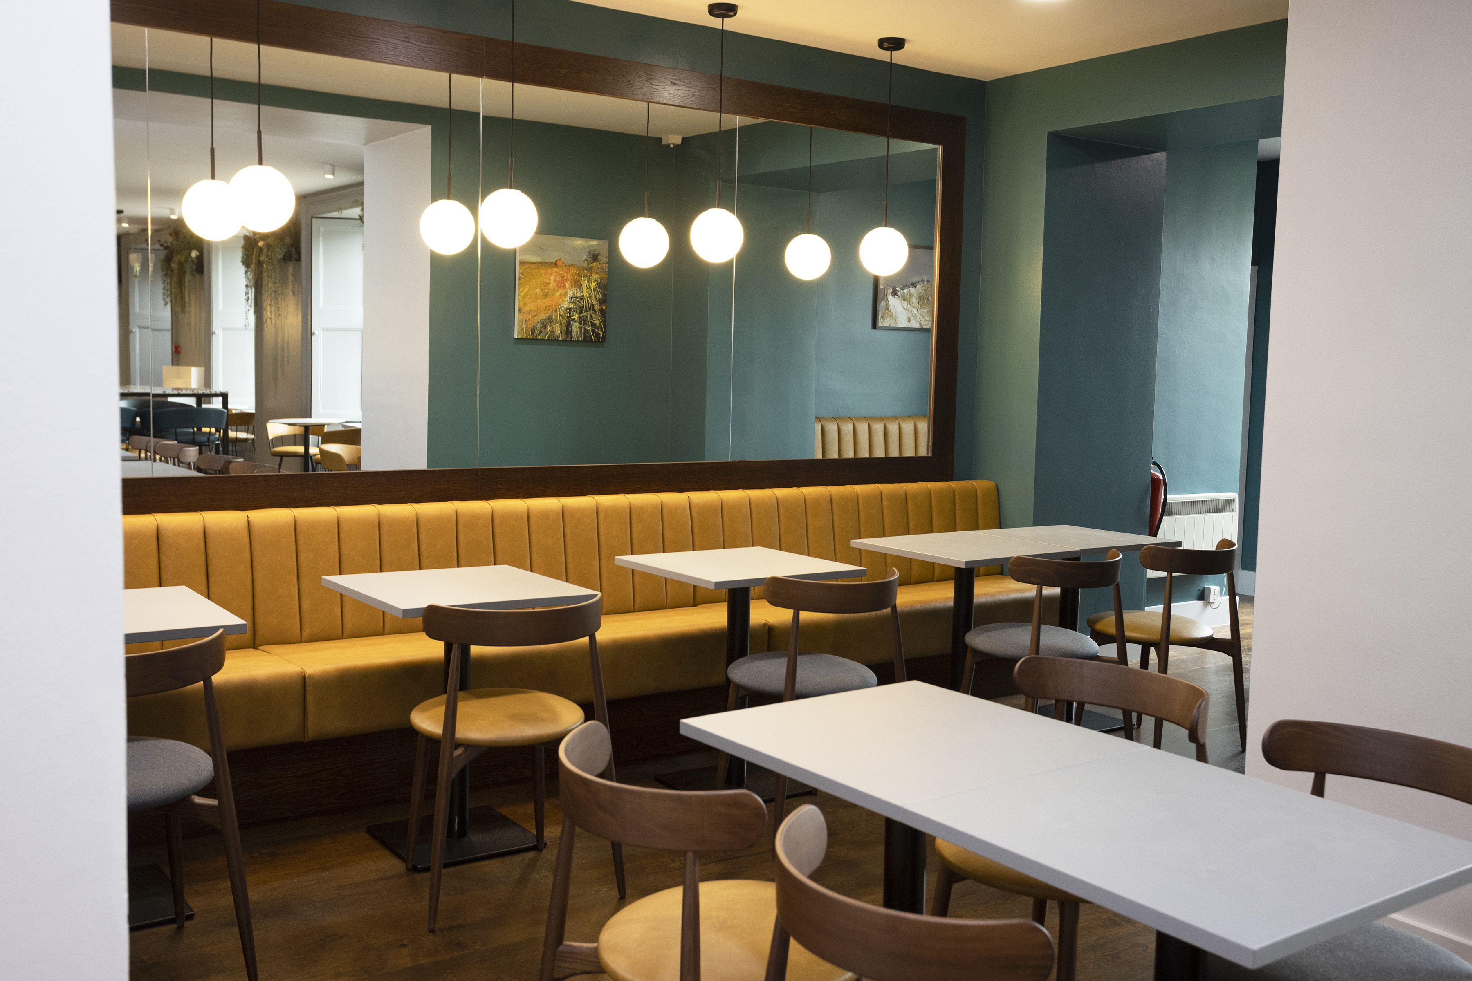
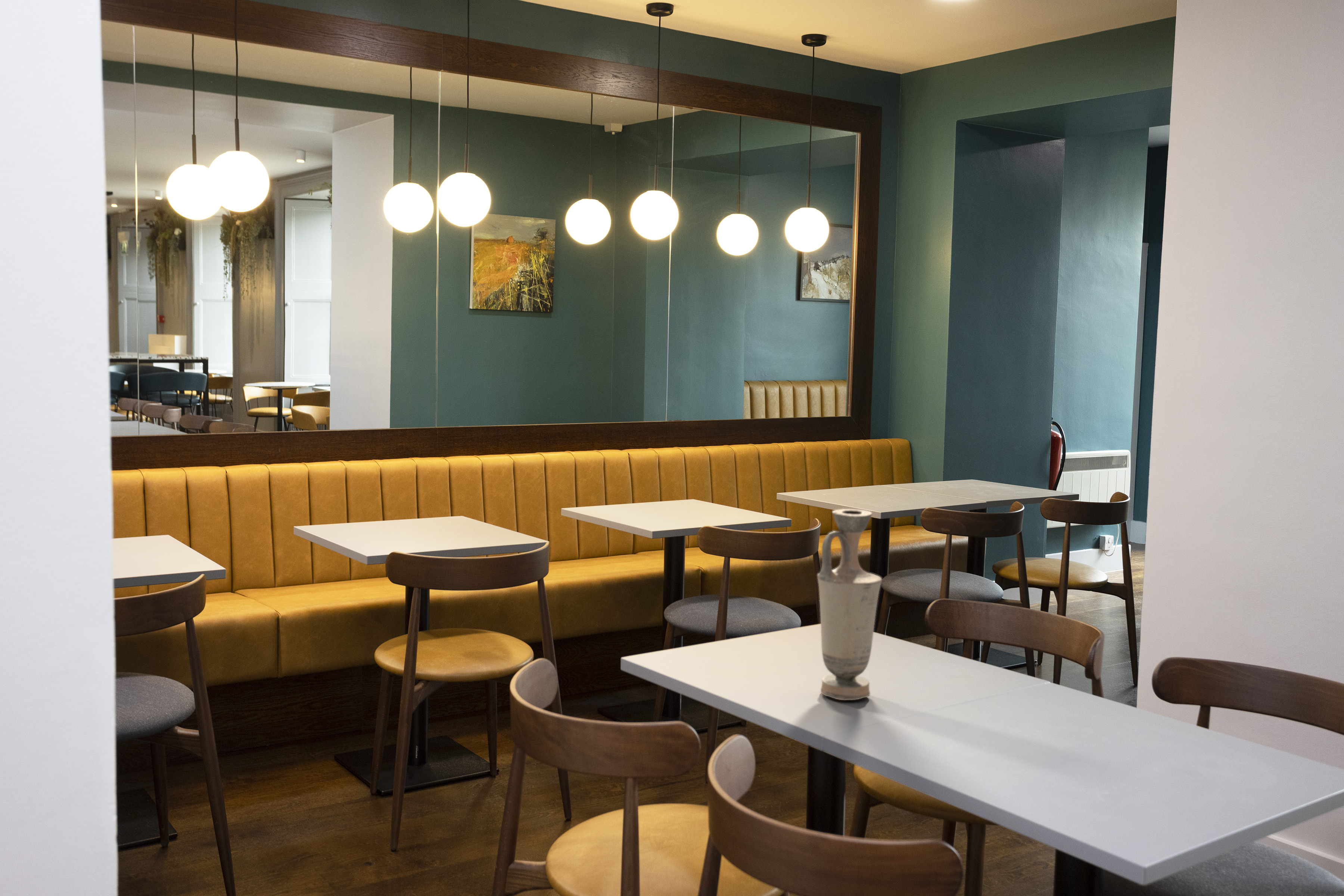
+ vase (848, 604)
